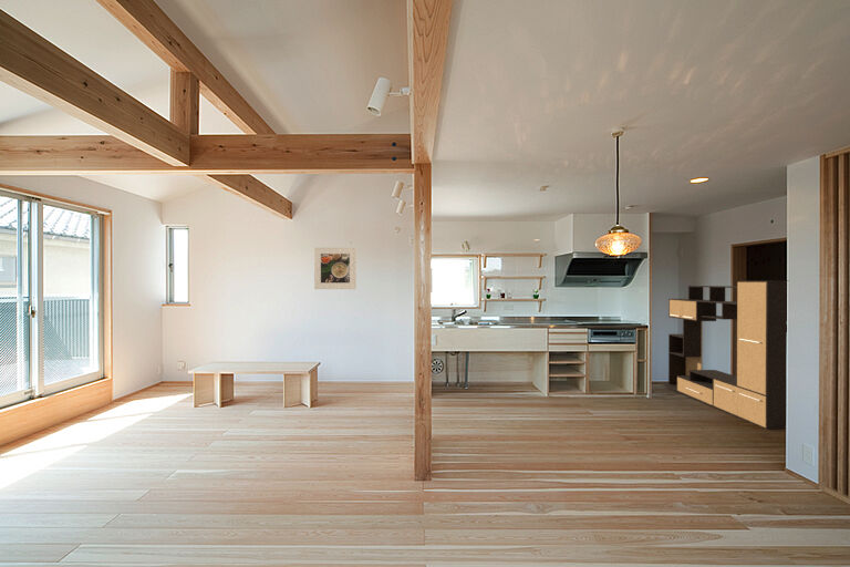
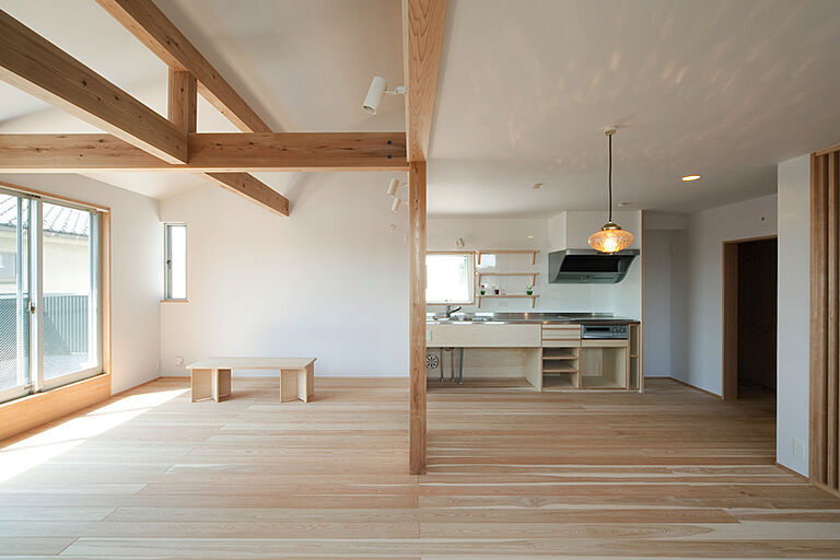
- media console (702, 337)
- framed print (334, 268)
